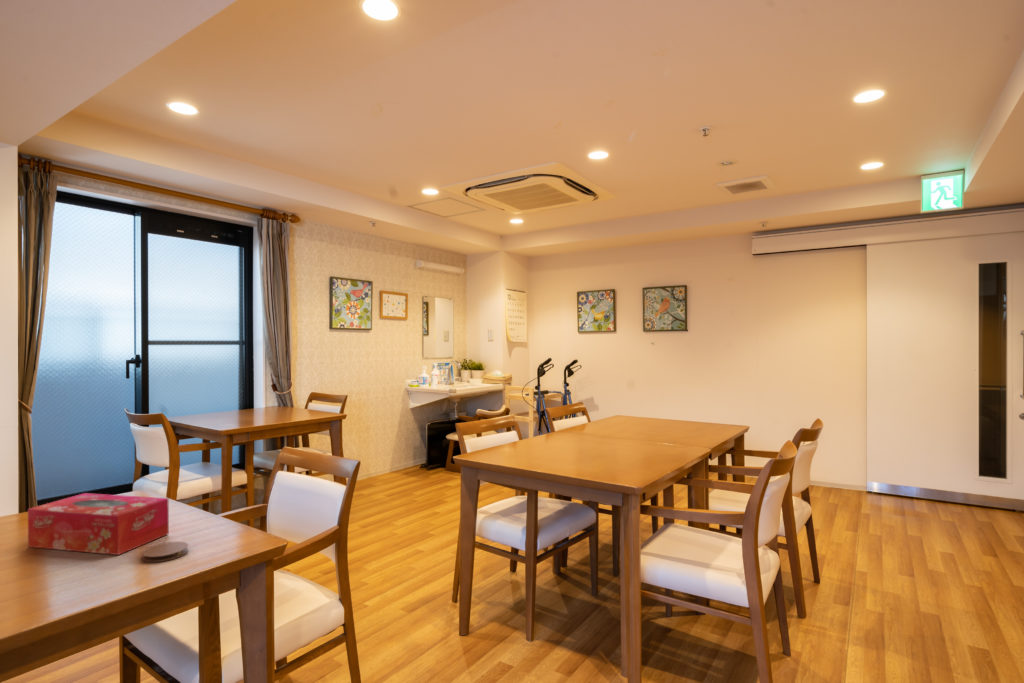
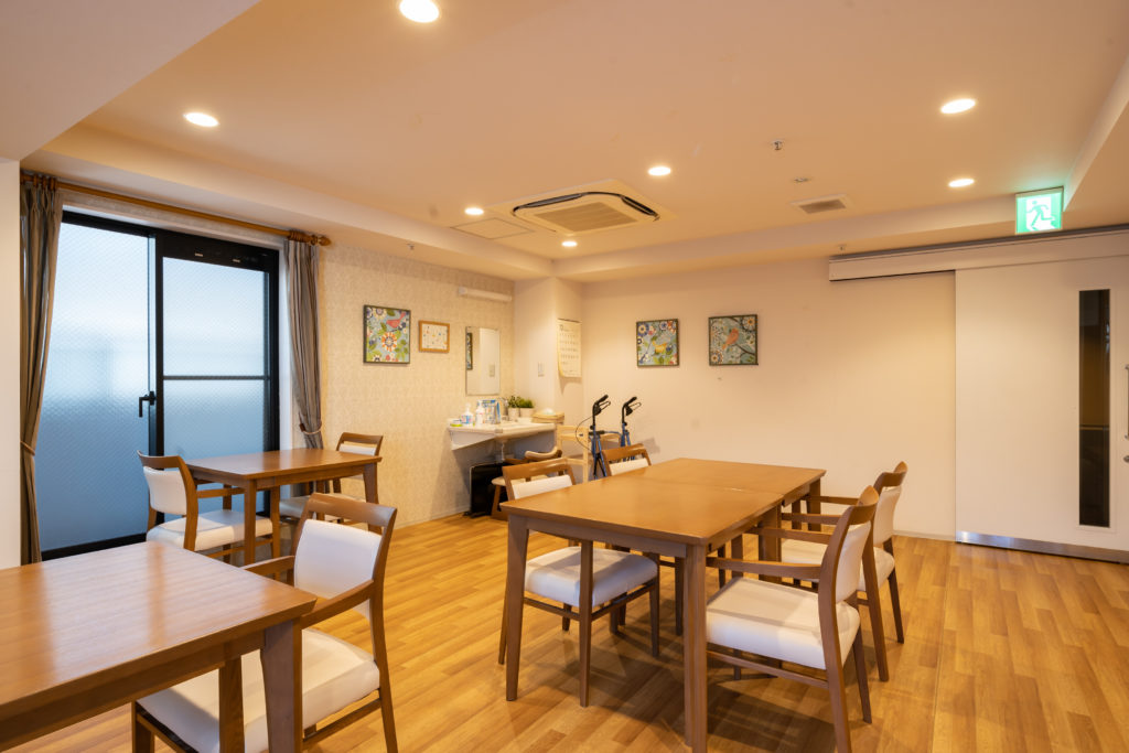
- tissue box (100, 521)
- coaster (165, 551)
